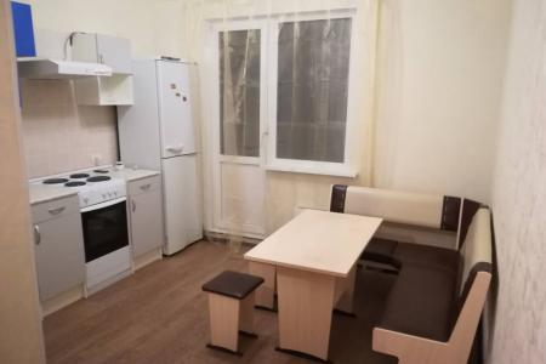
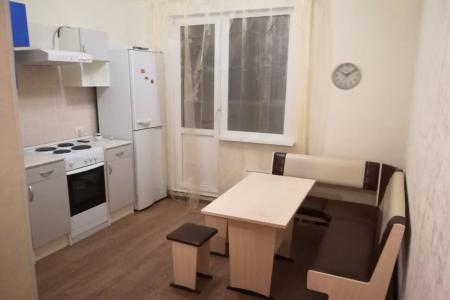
+ wall clock (346, 75)
